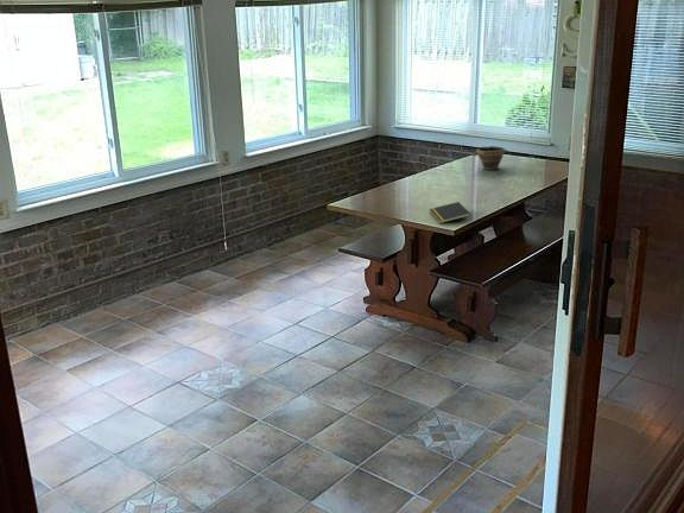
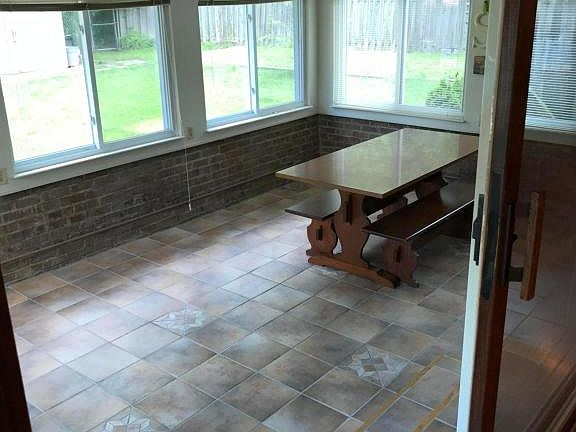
- bowl (489, 158)
- notepad (449, 211)
